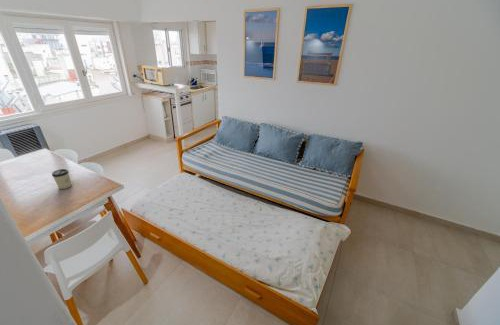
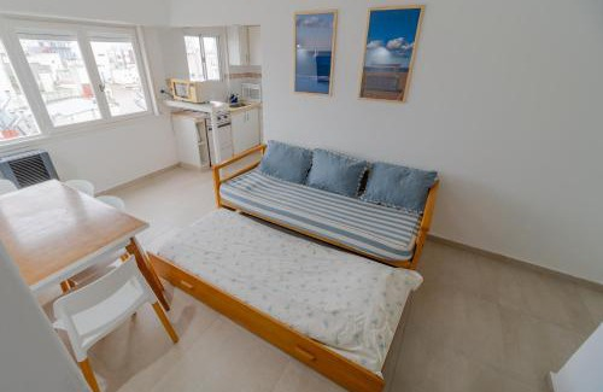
- cup (62, 179)
